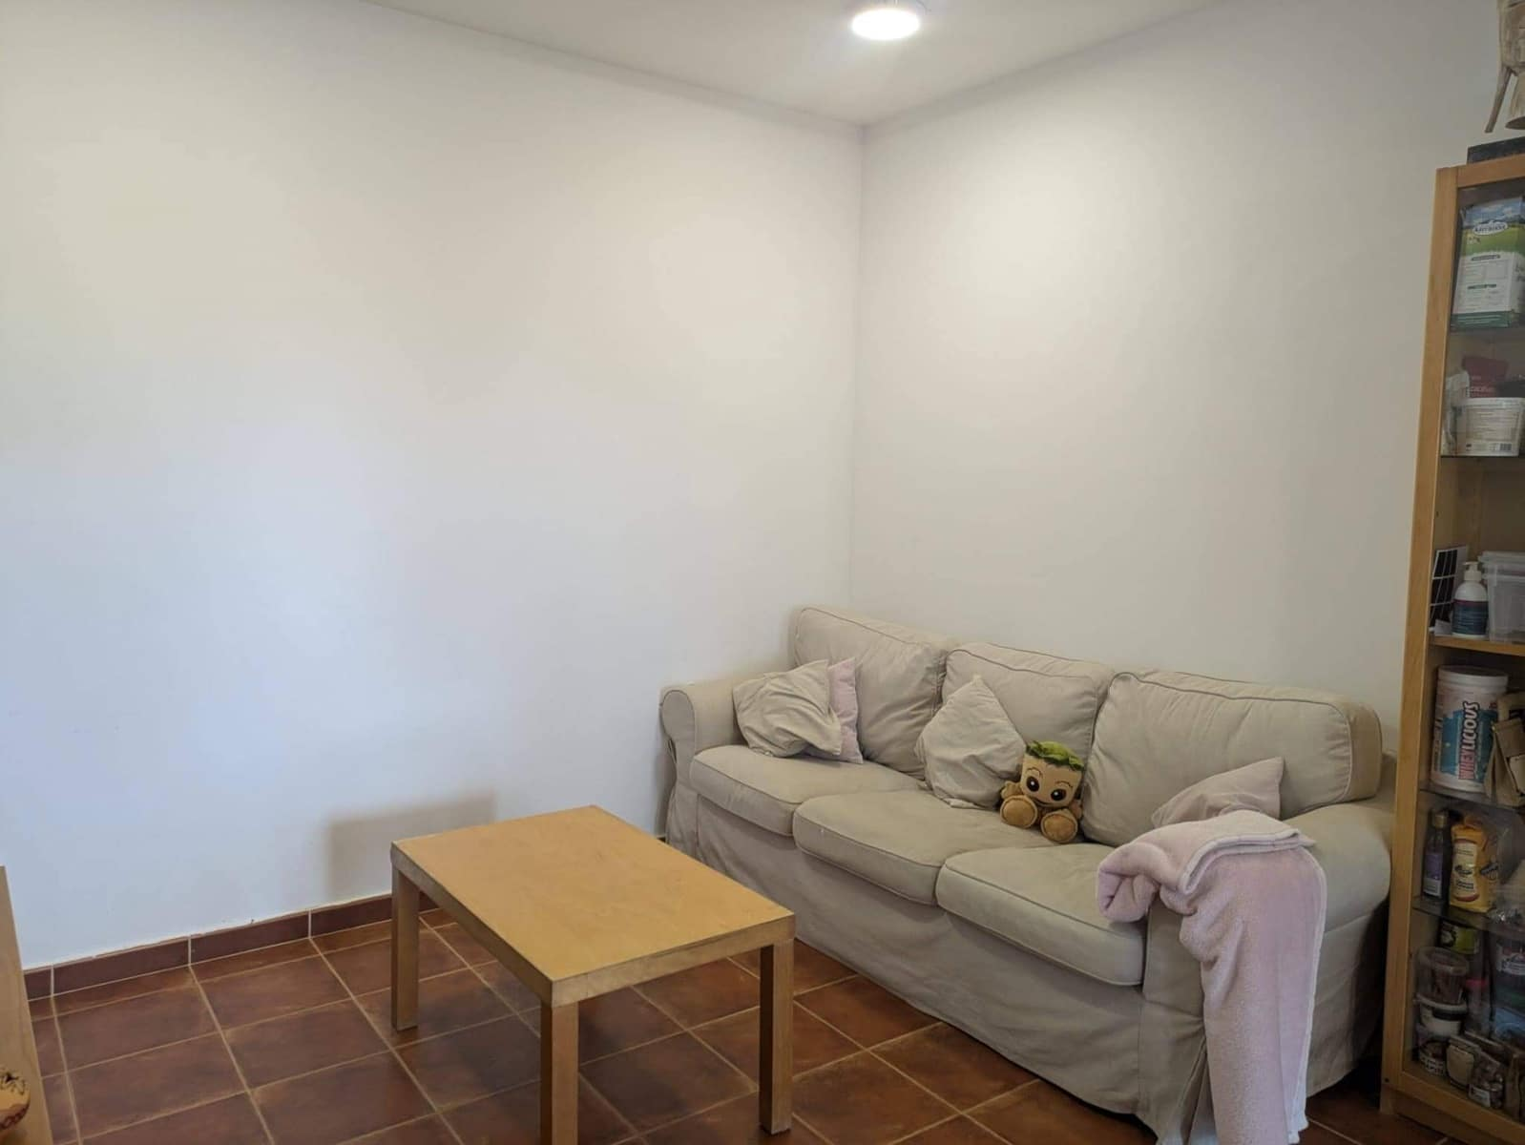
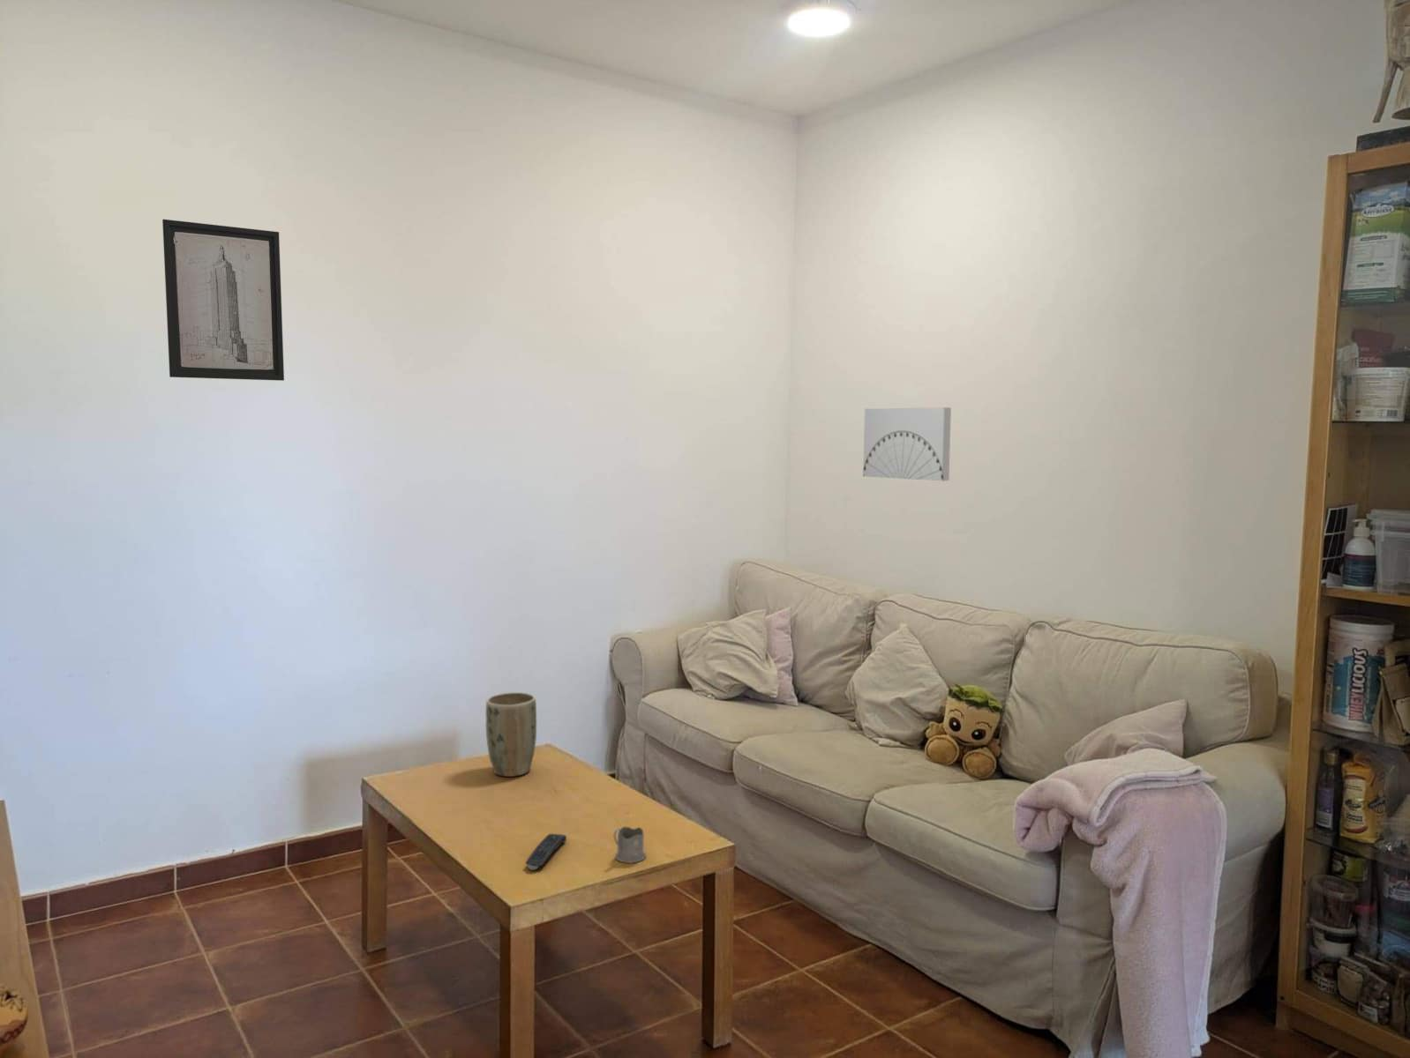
+ wall art (225, 302)
+ plant pot (510, 735)
+ wall art (904, 442)
+ remote control (545, 851)
+ tea glass holder (627, 837)
